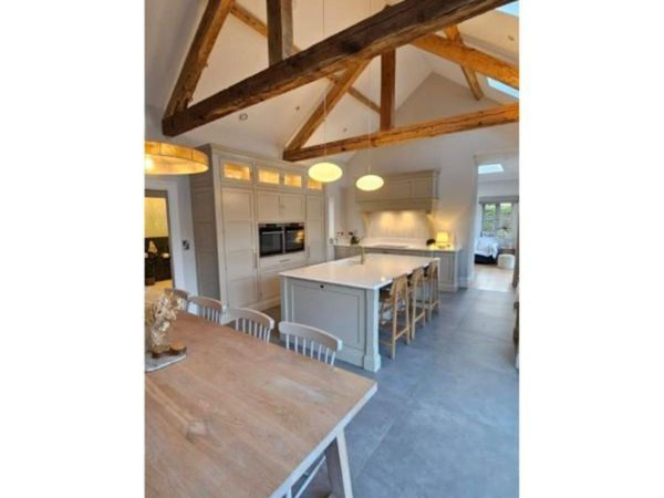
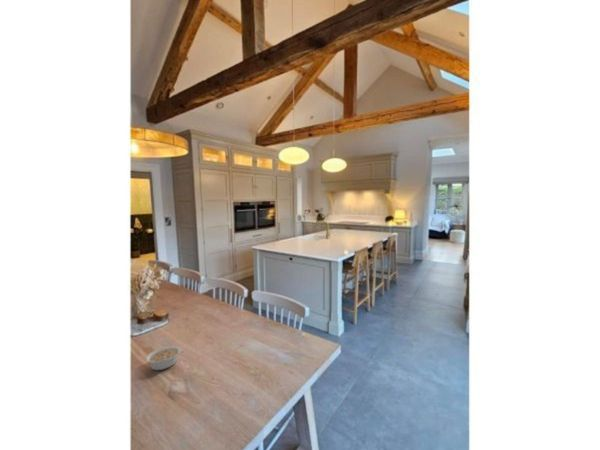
+ legume (165, 357)
